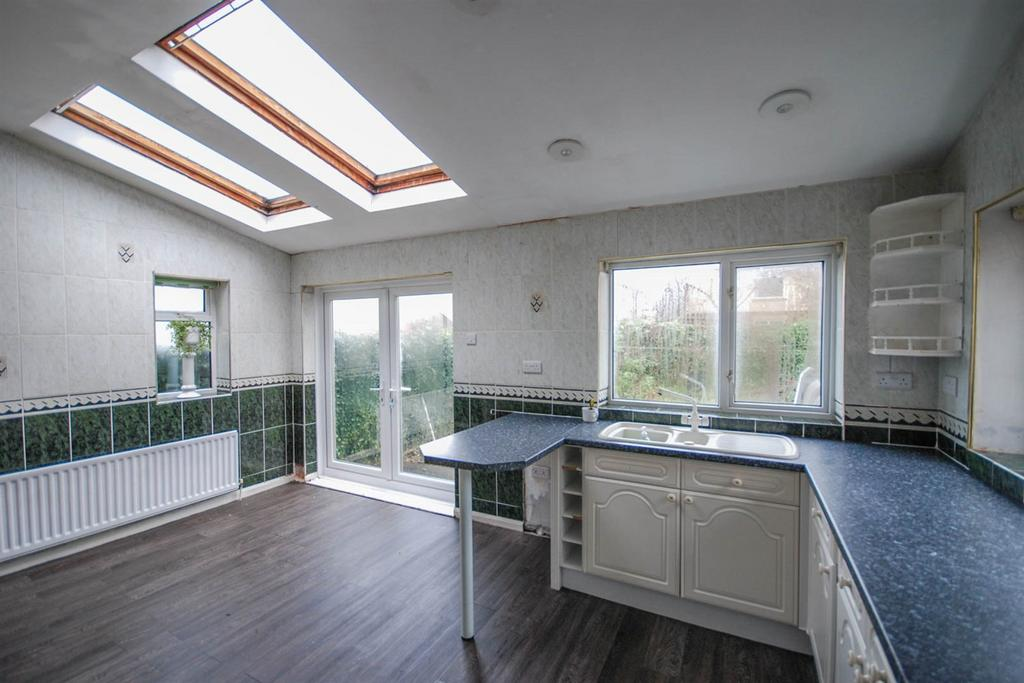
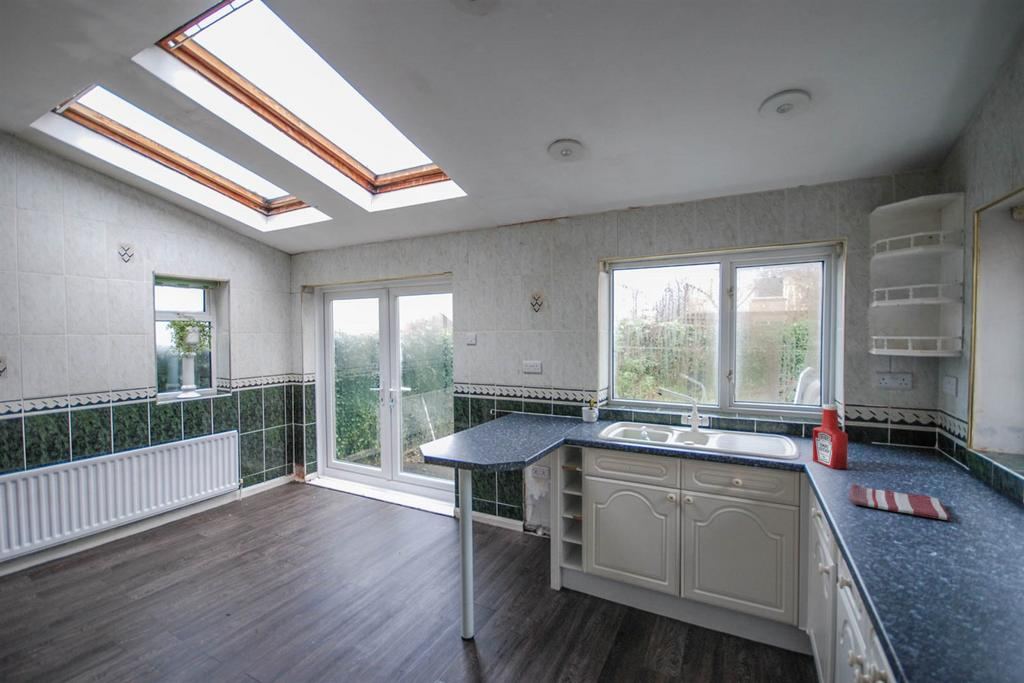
+ soap bottle (829, 434)
+ dish towel (895, 501)
